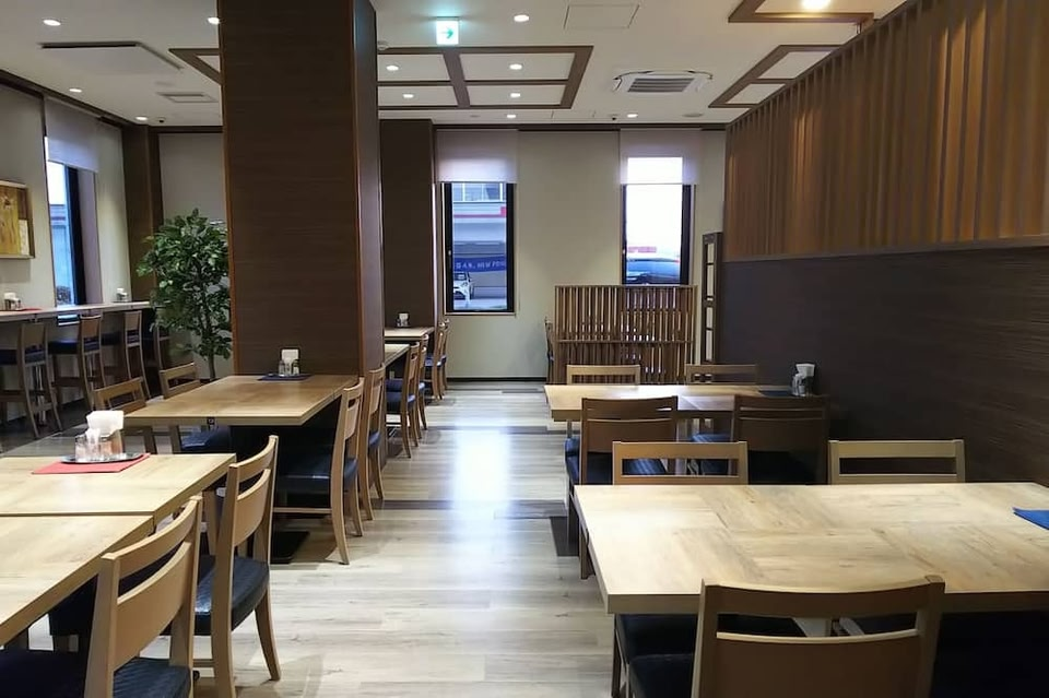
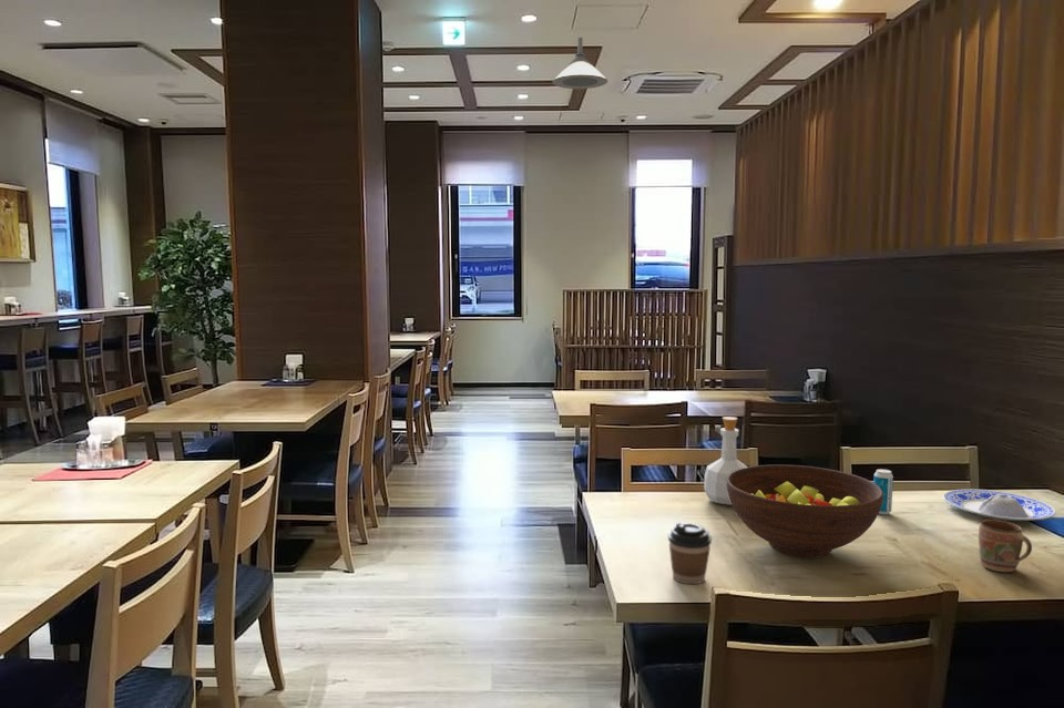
+ coffee cup (689, 551)
+ mug (1001, 546)
+ pendant light (580, 60)
+ bottle (728, 460)
+ fruit bowl (800, 516)
+ beverage can (882, 491)
+ plate (996, 502)
